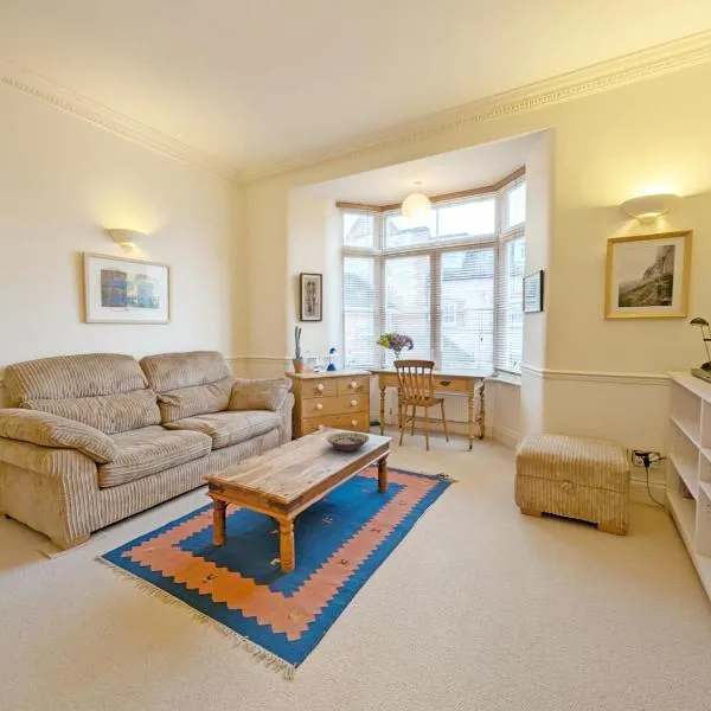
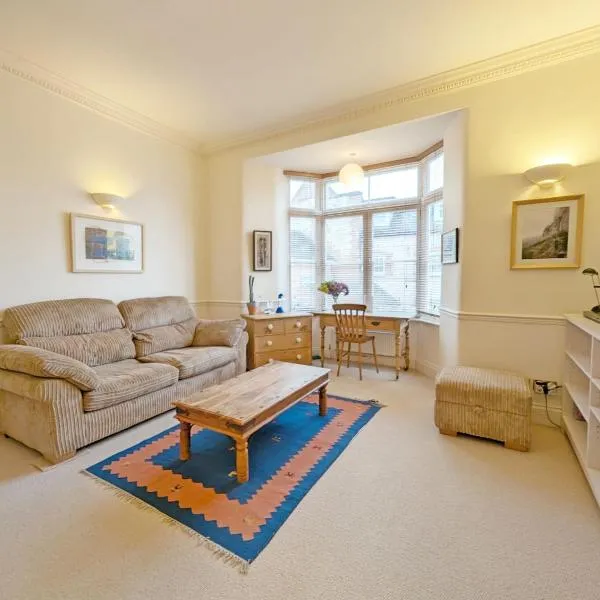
- decorative bowl (347, 442)
